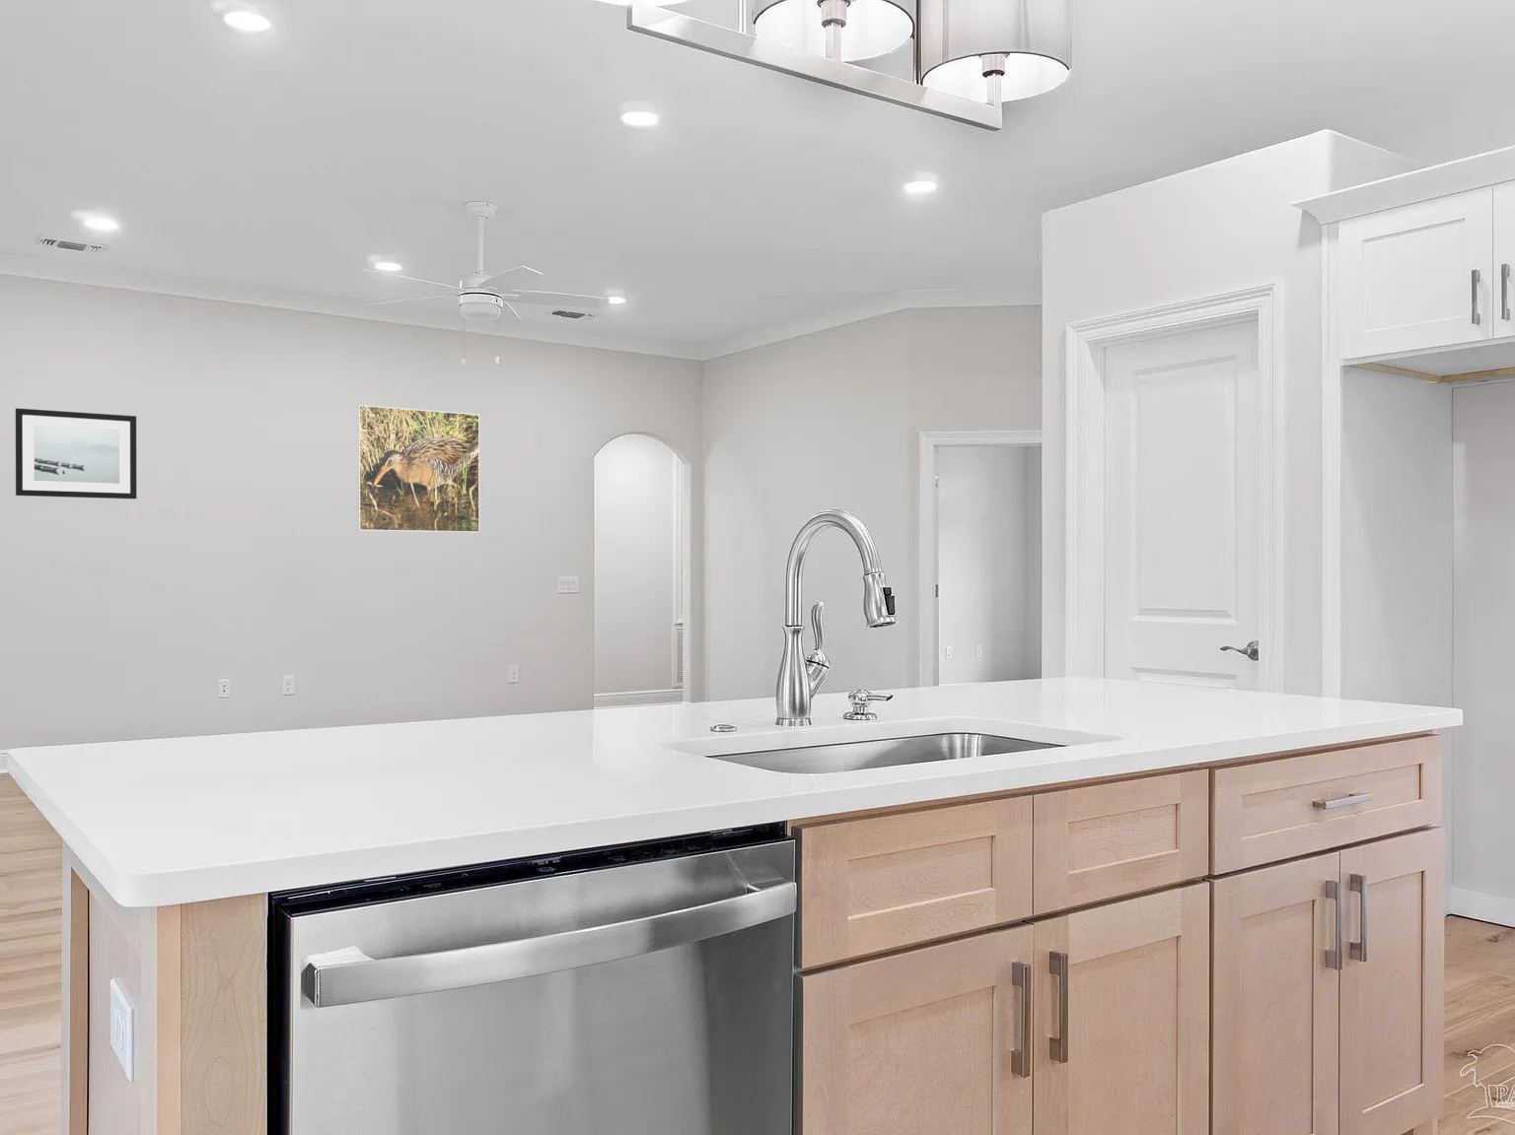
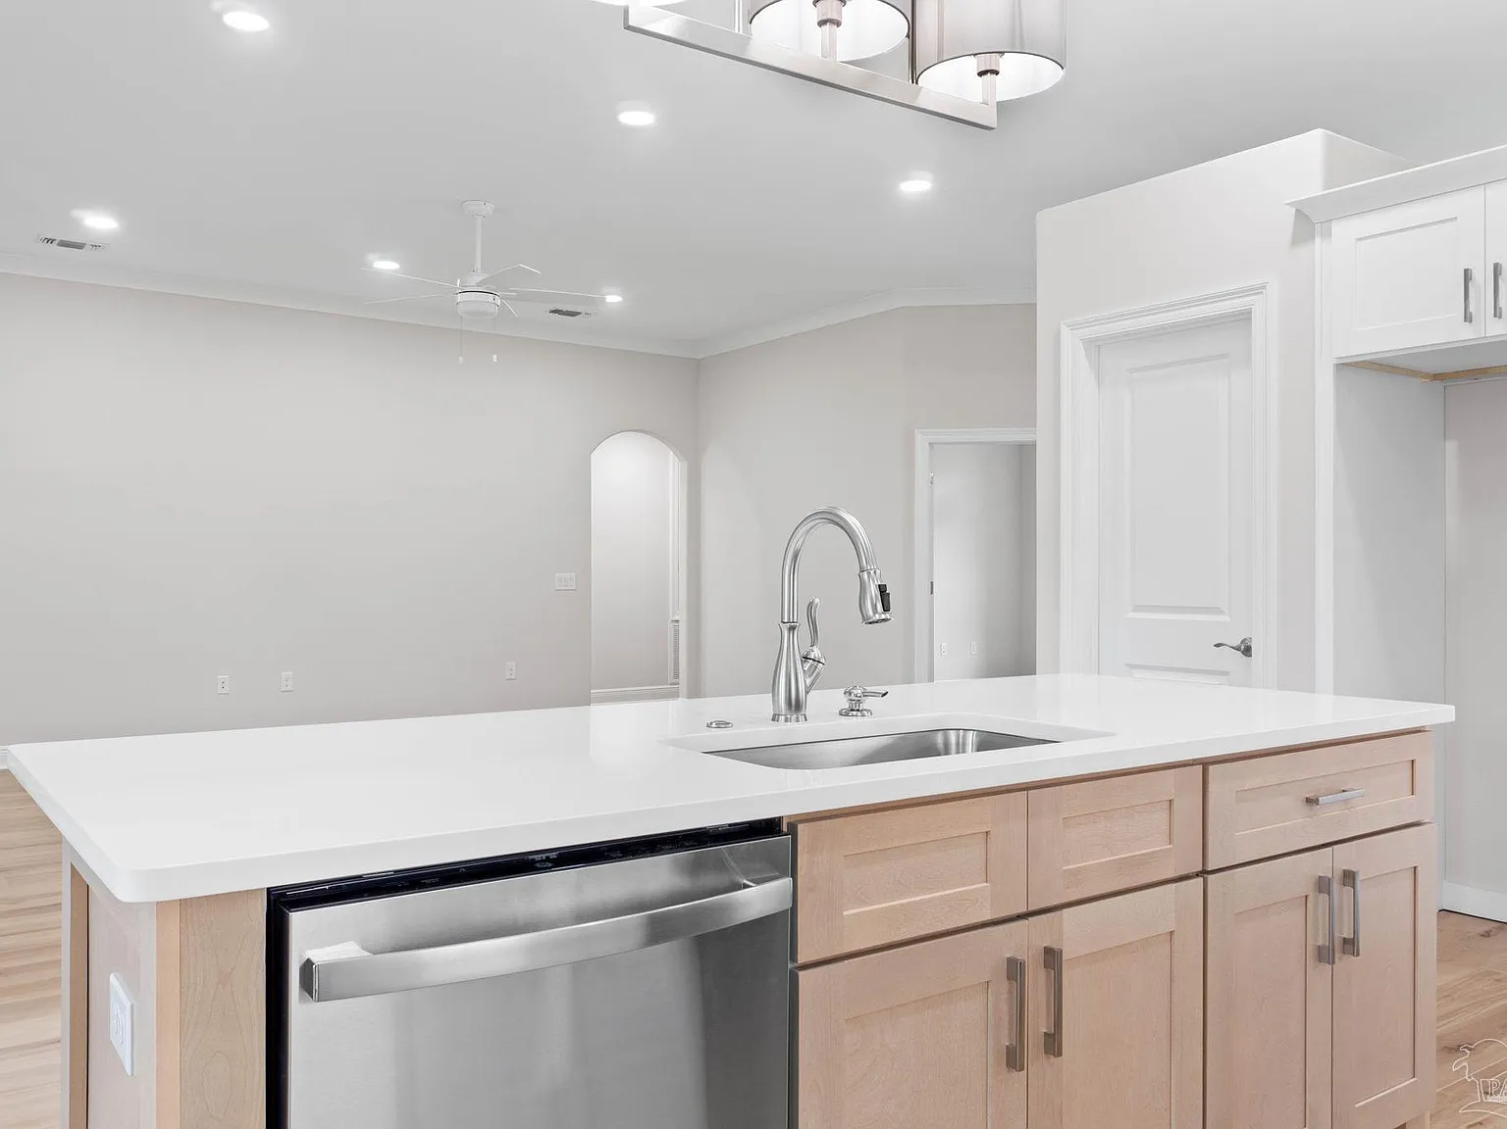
- wall art (76, 454)
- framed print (420, 470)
